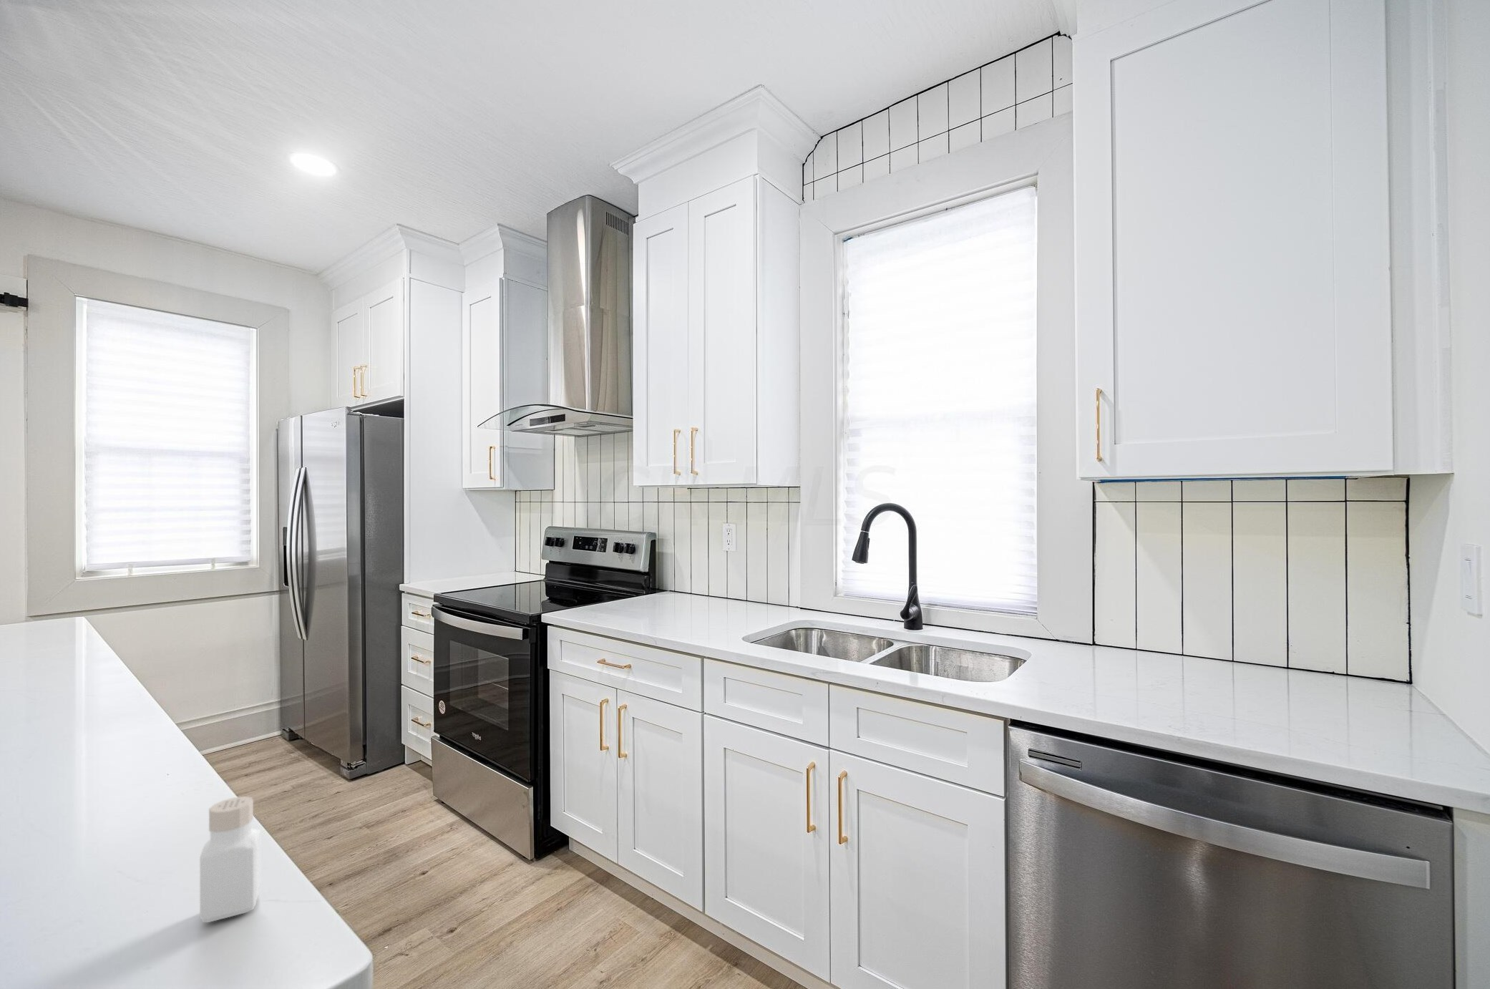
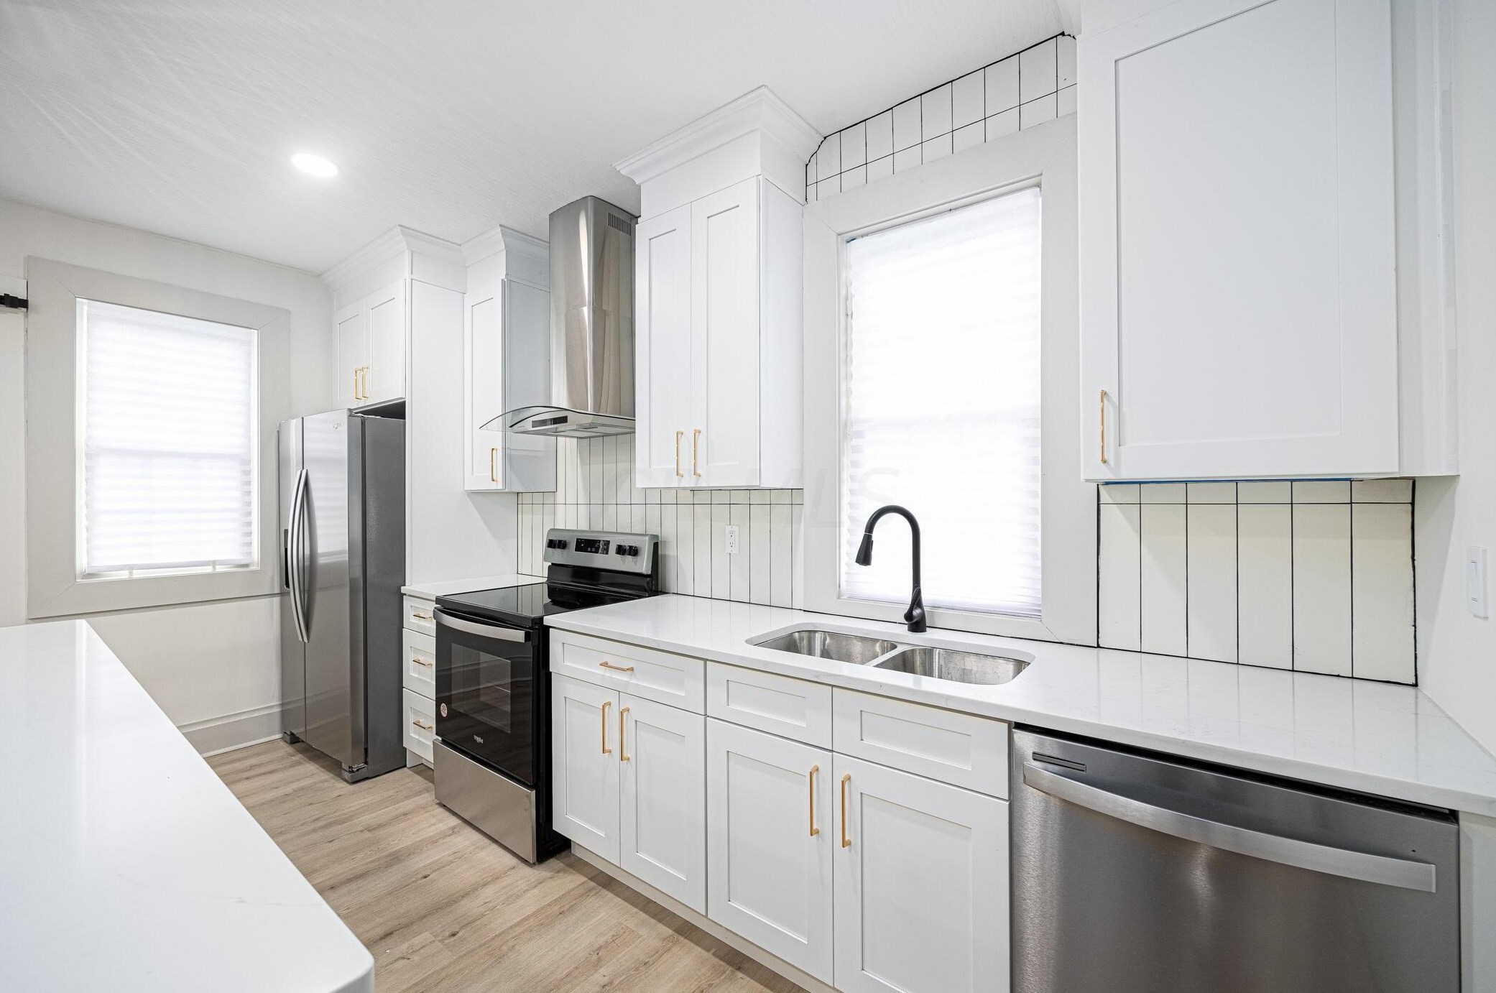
- pepper shaker (231, 855)
